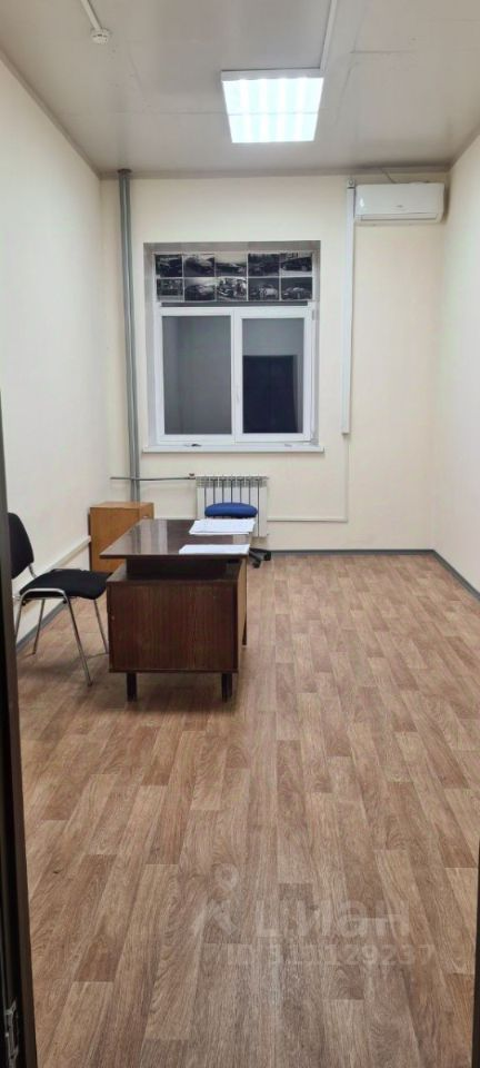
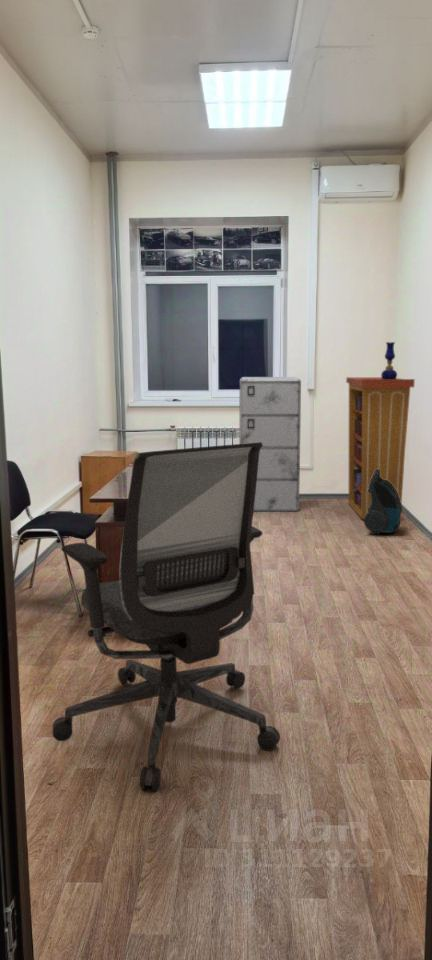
+ oil lamp (388, 360)
+ bookcase (375, 445)
+ office chair (162, 583)
+ filing cabinet (268, 442)
+ vacuum cleaner (383, 500)
